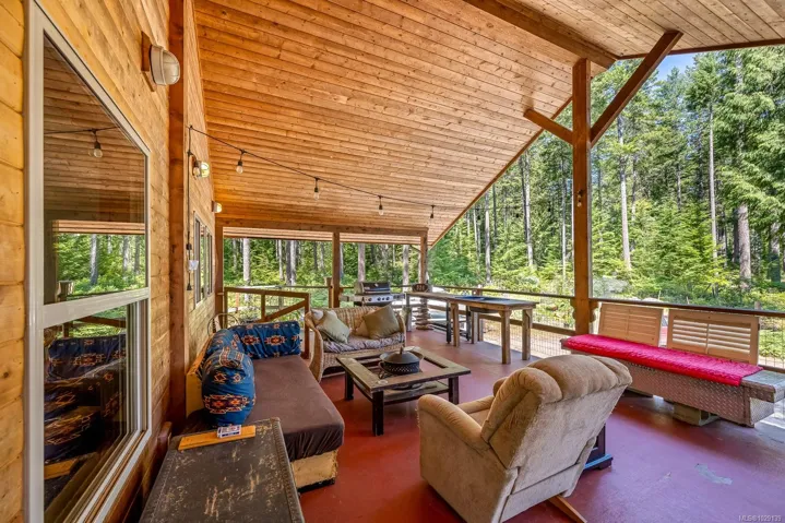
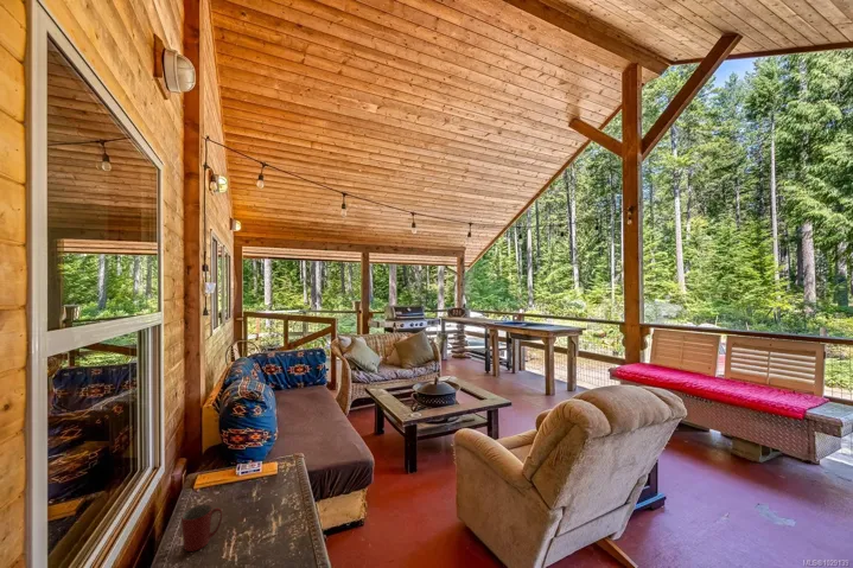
+ mug (202, 526)
